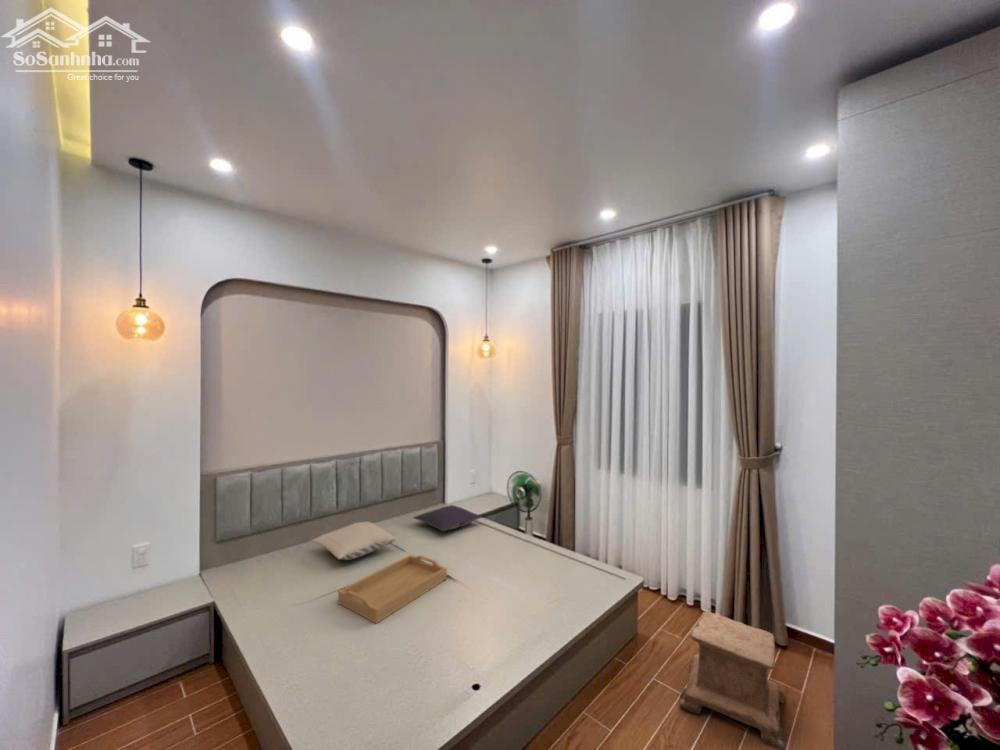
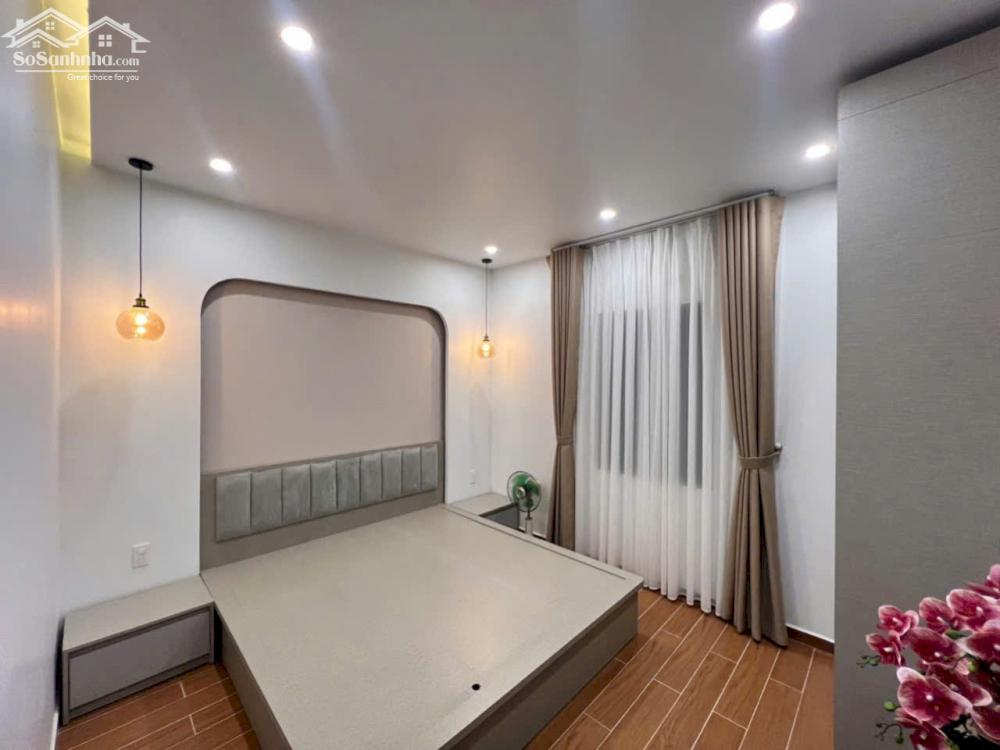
- stool (732, 667)
- serving tray (395, 582)
- pillow (354, 540)
- pillow (448, 517)
